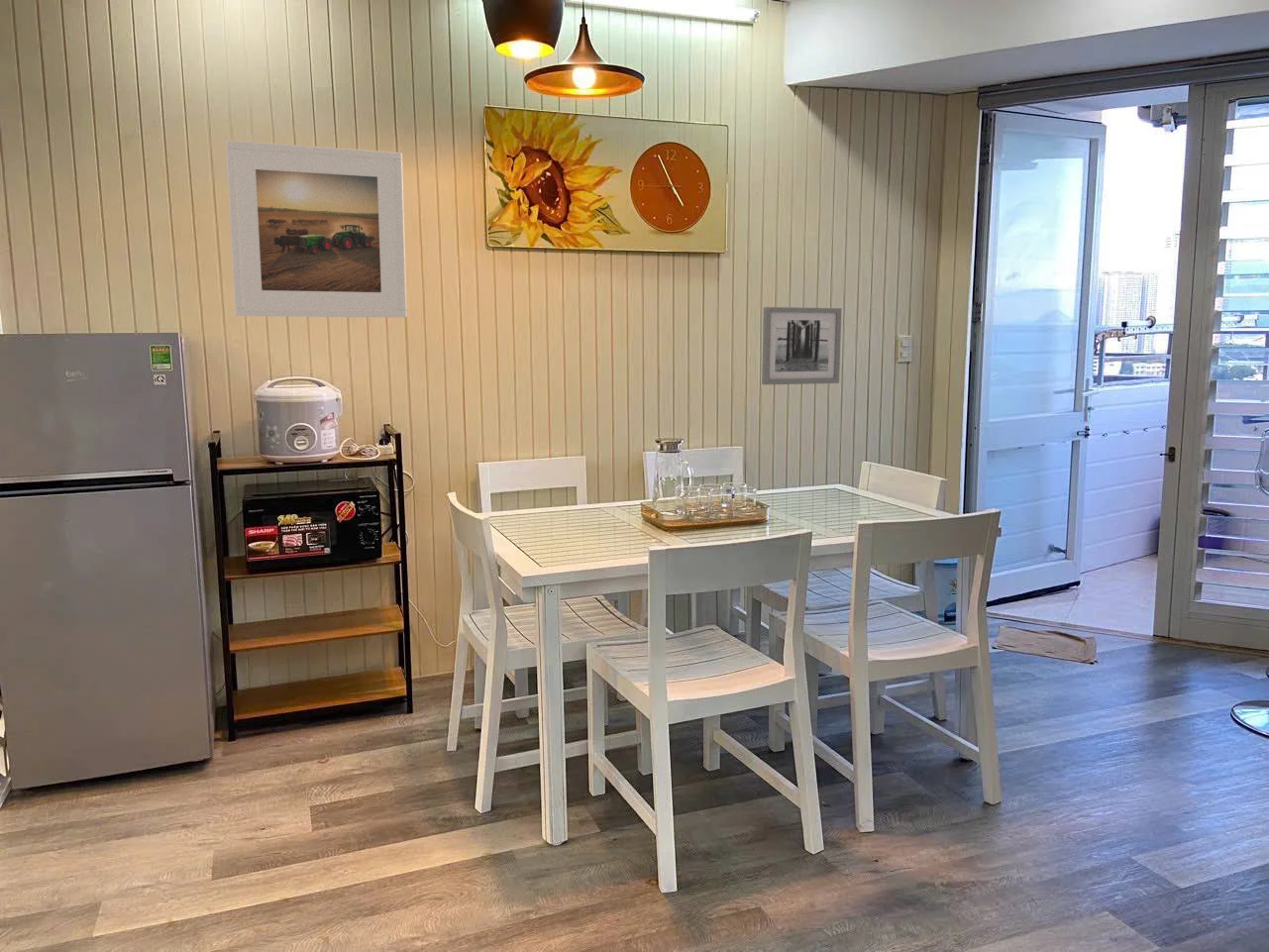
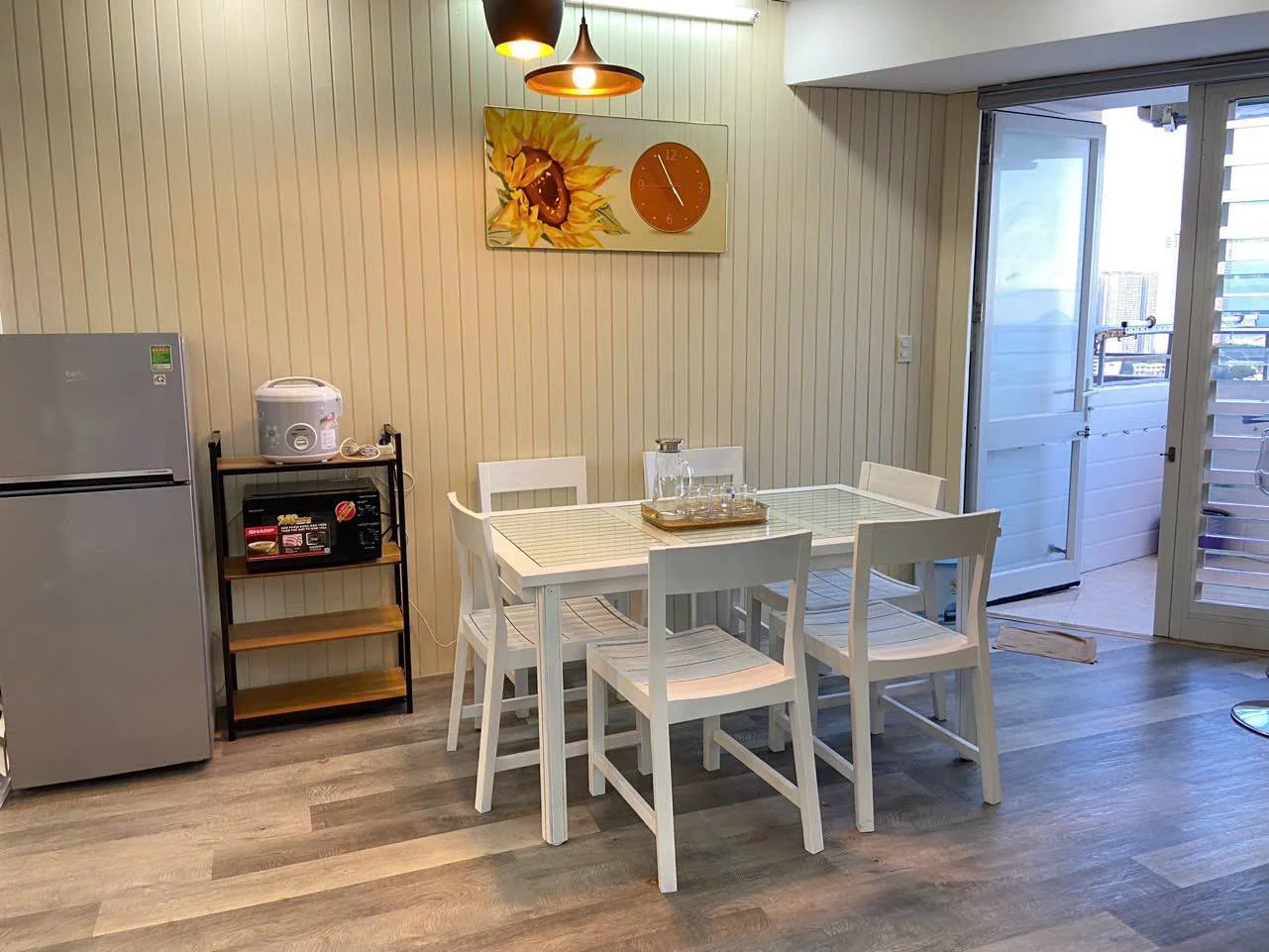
- wall art (801, 346)
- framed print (320, 233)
